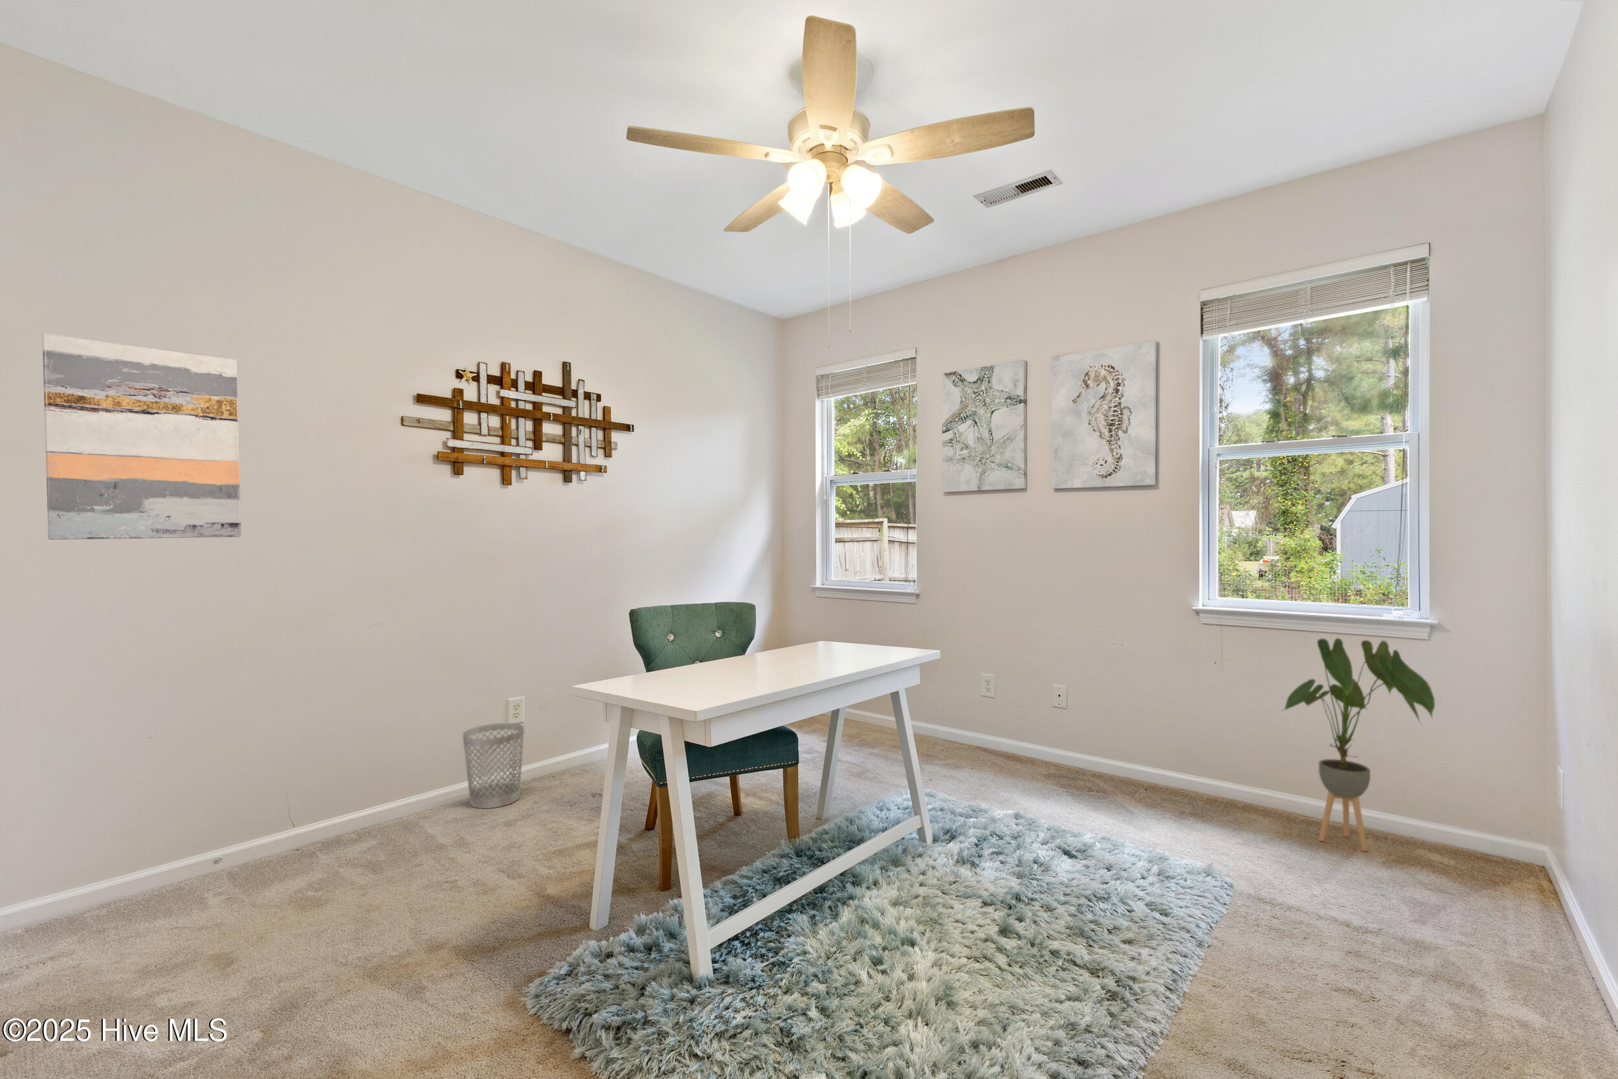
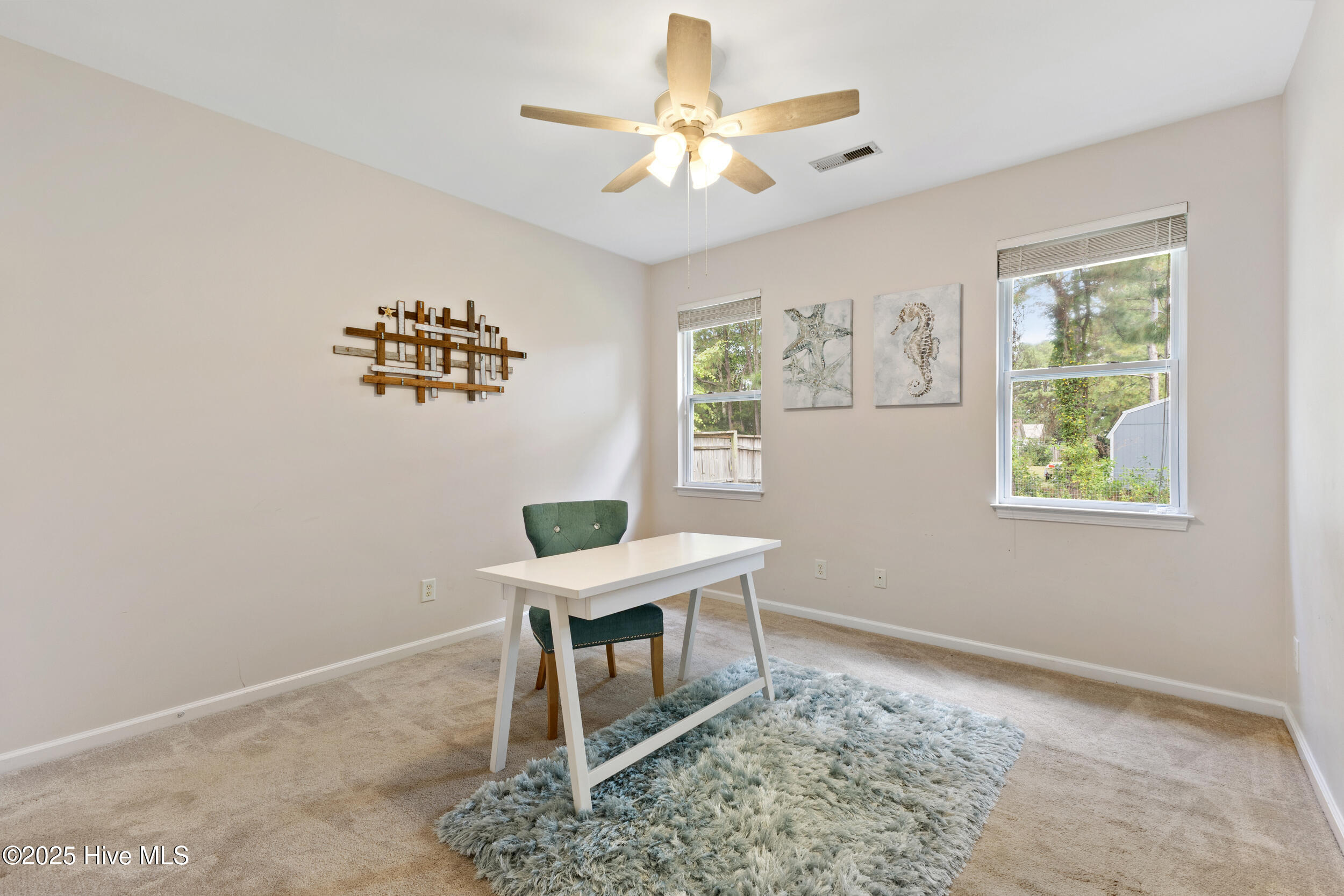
- house plant (1354, 739)
- wall art (149, 443)
- wastebasket (495, 765)
